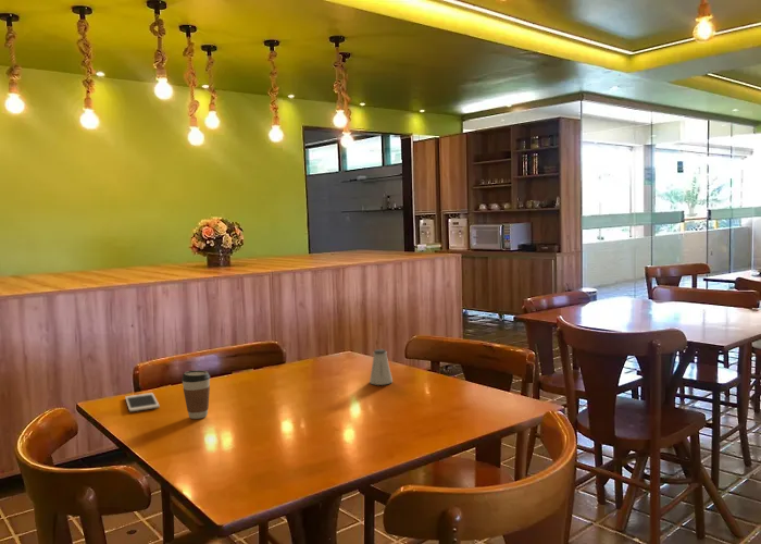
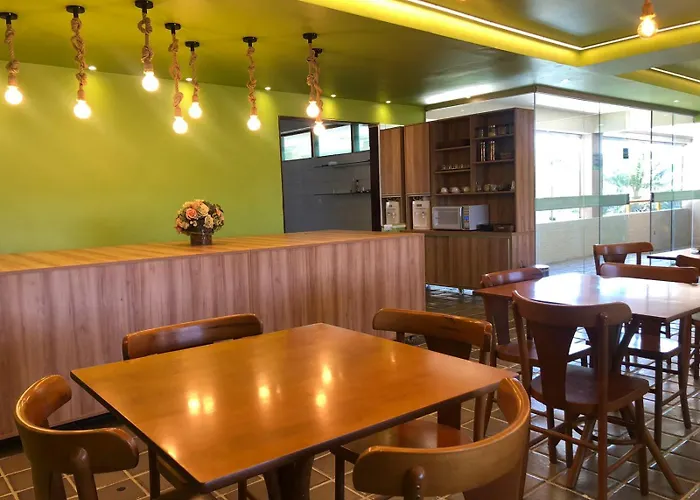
- saltshaker (379, 366)
- coffee cup (197, 394)
- cell phone (141, 401)
